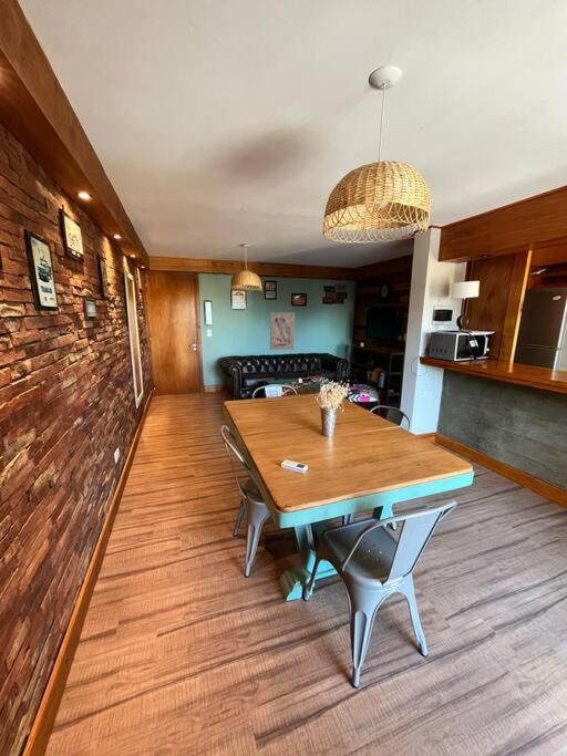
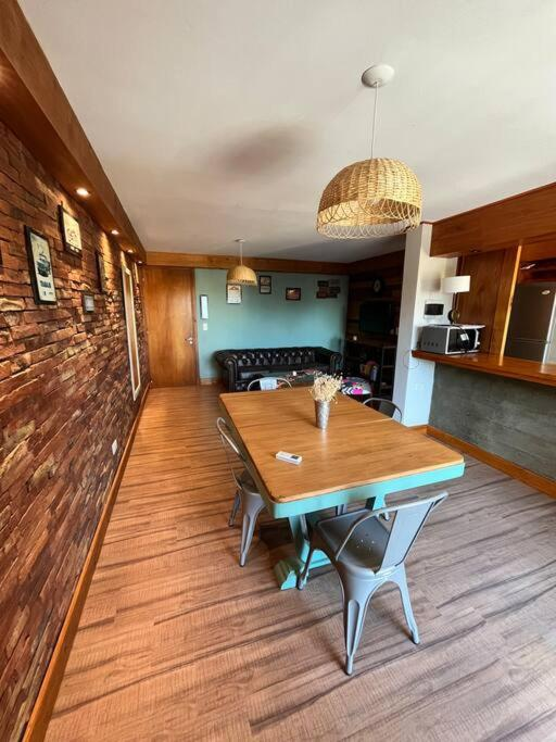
- wall art (281, 331)
